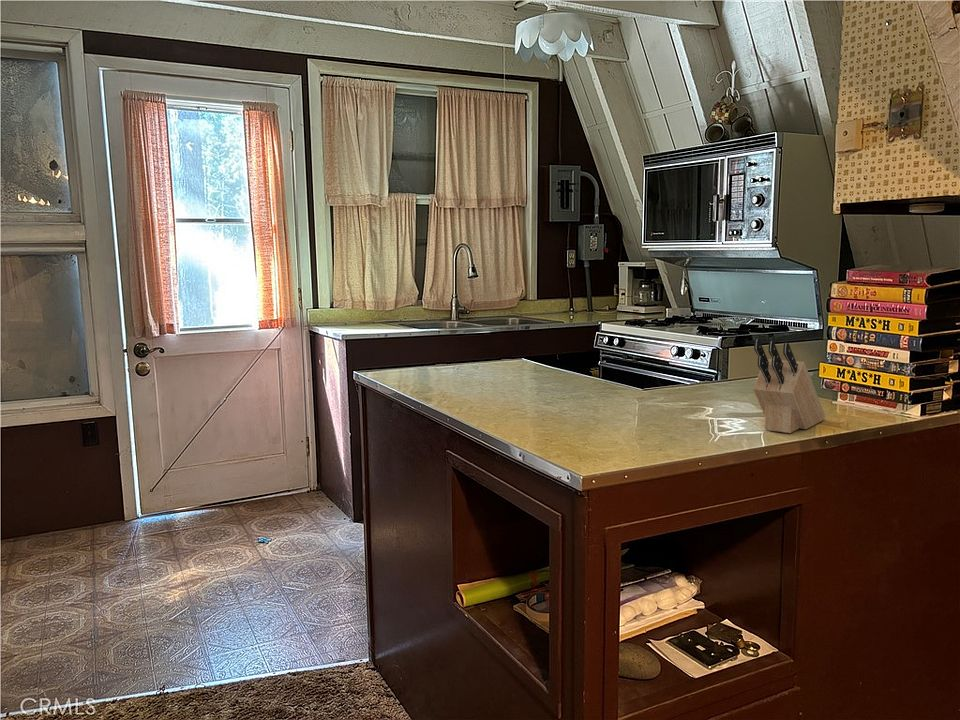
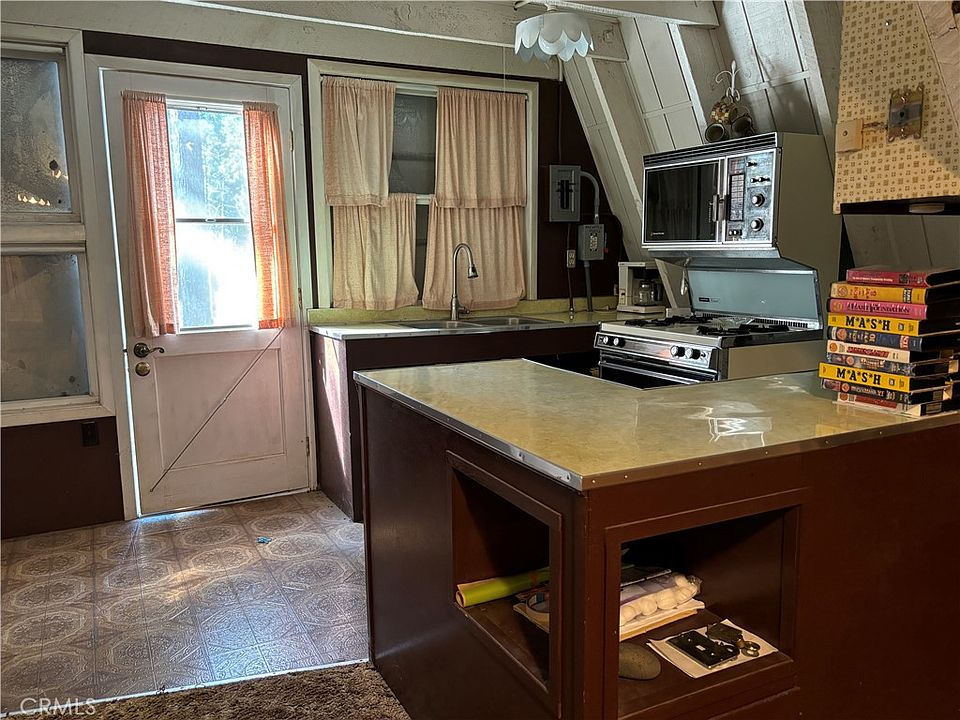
- knife block (788, 381)
